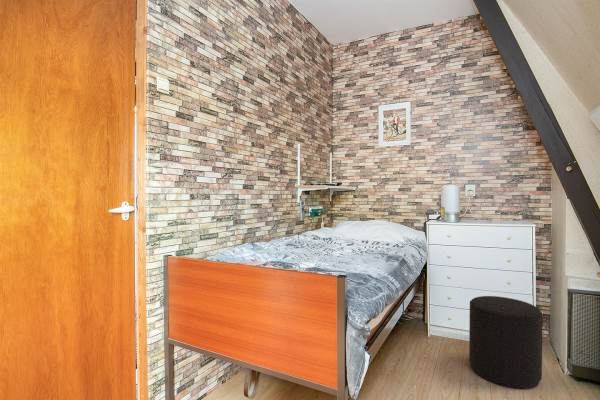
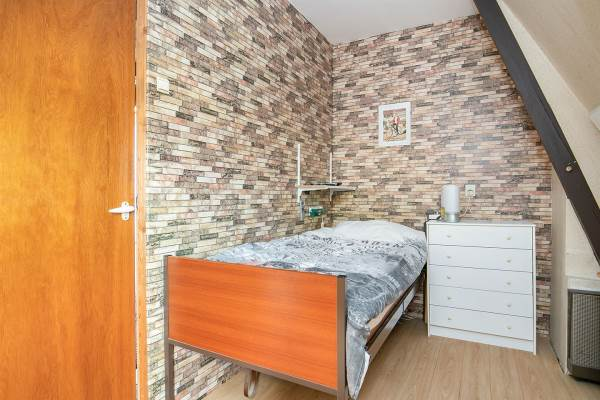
- stool (503, 337)
